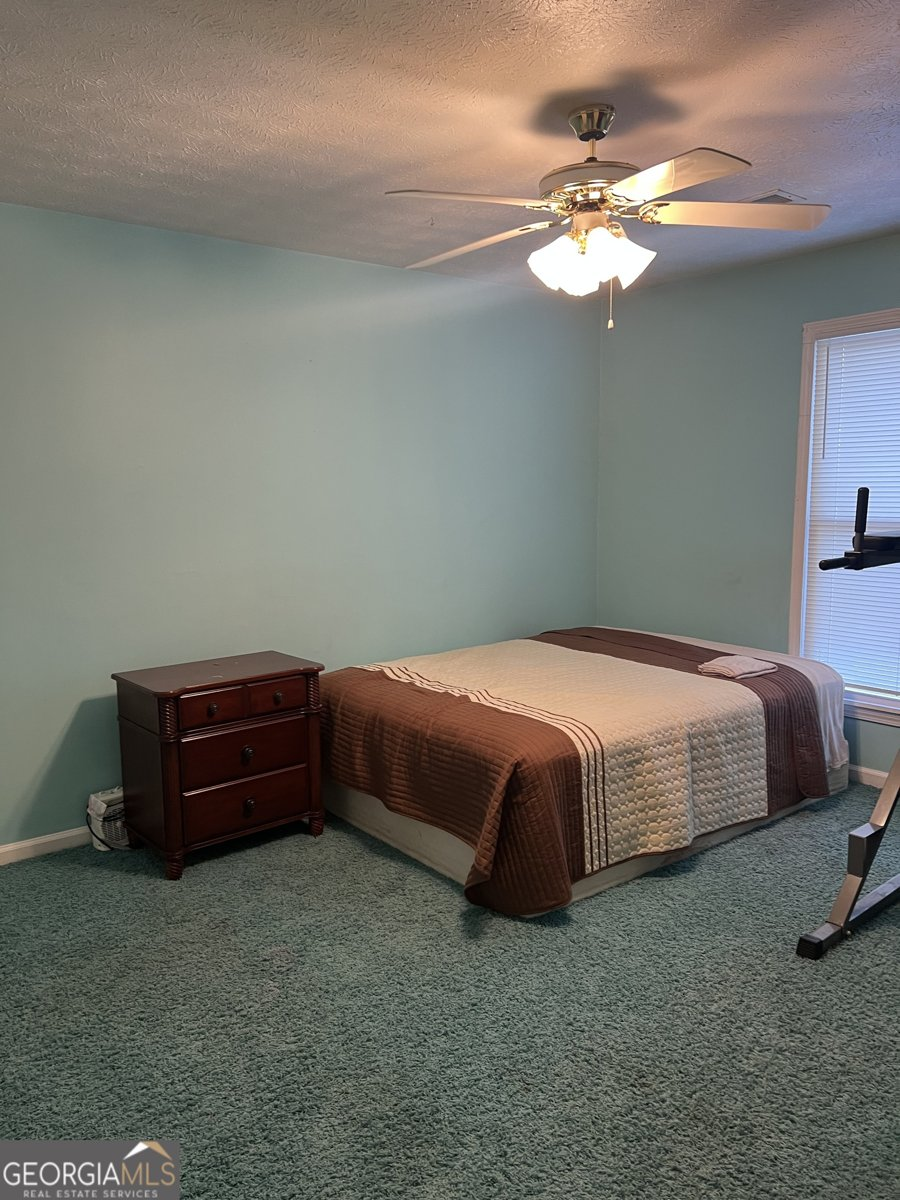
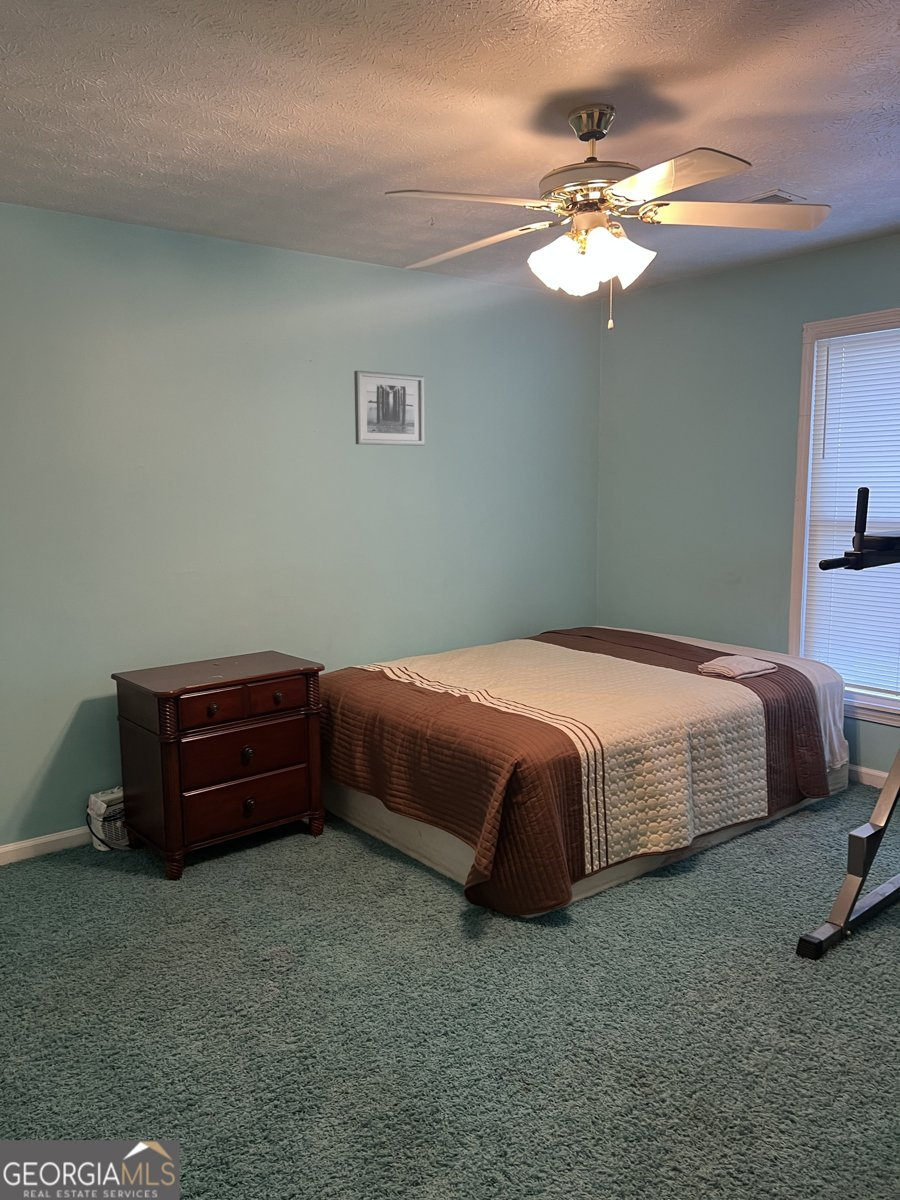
+ wall art (390, 409)
